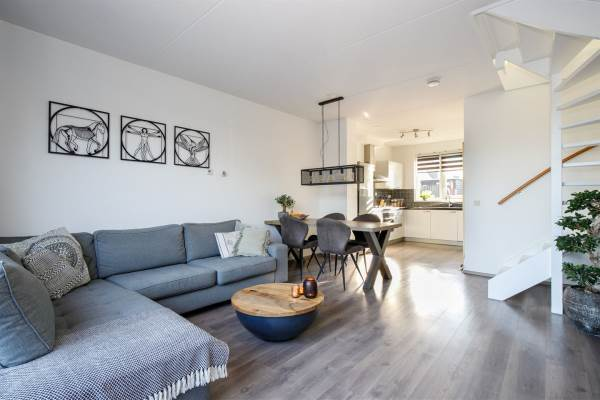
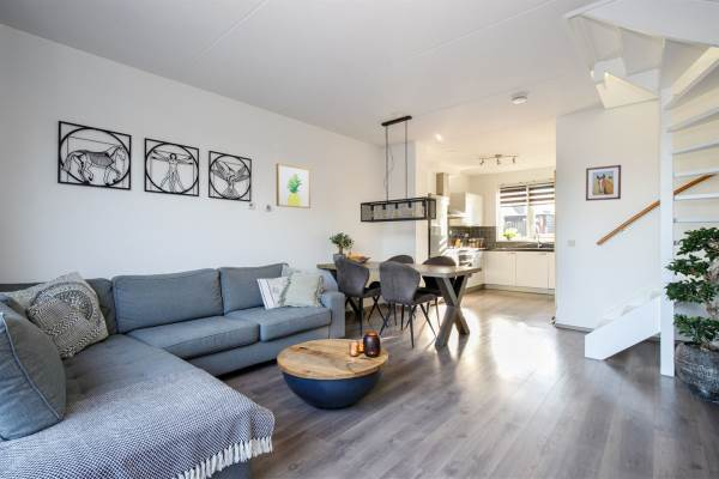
+ wall art (294, 187)
+ wall art (603, 183)
